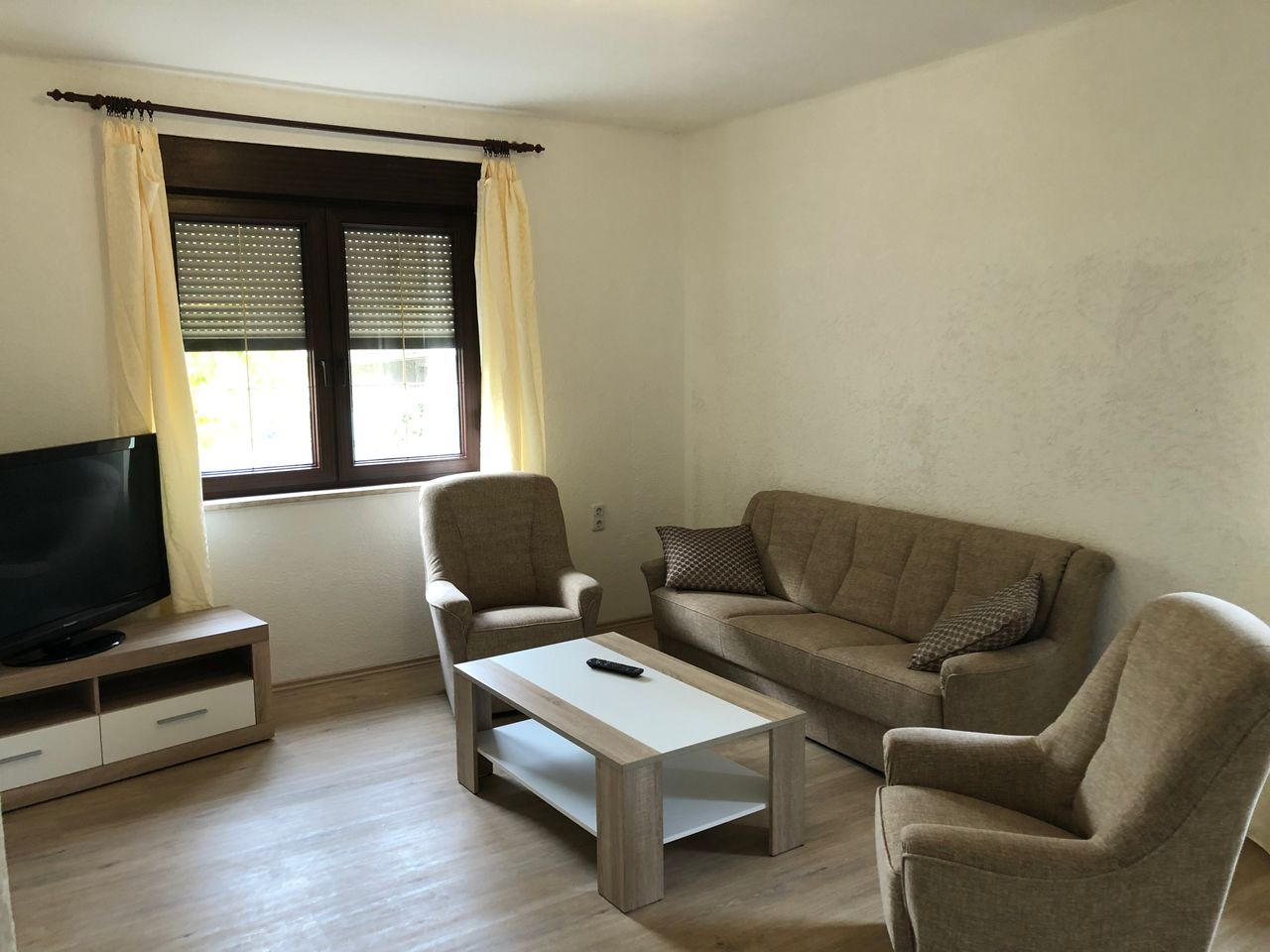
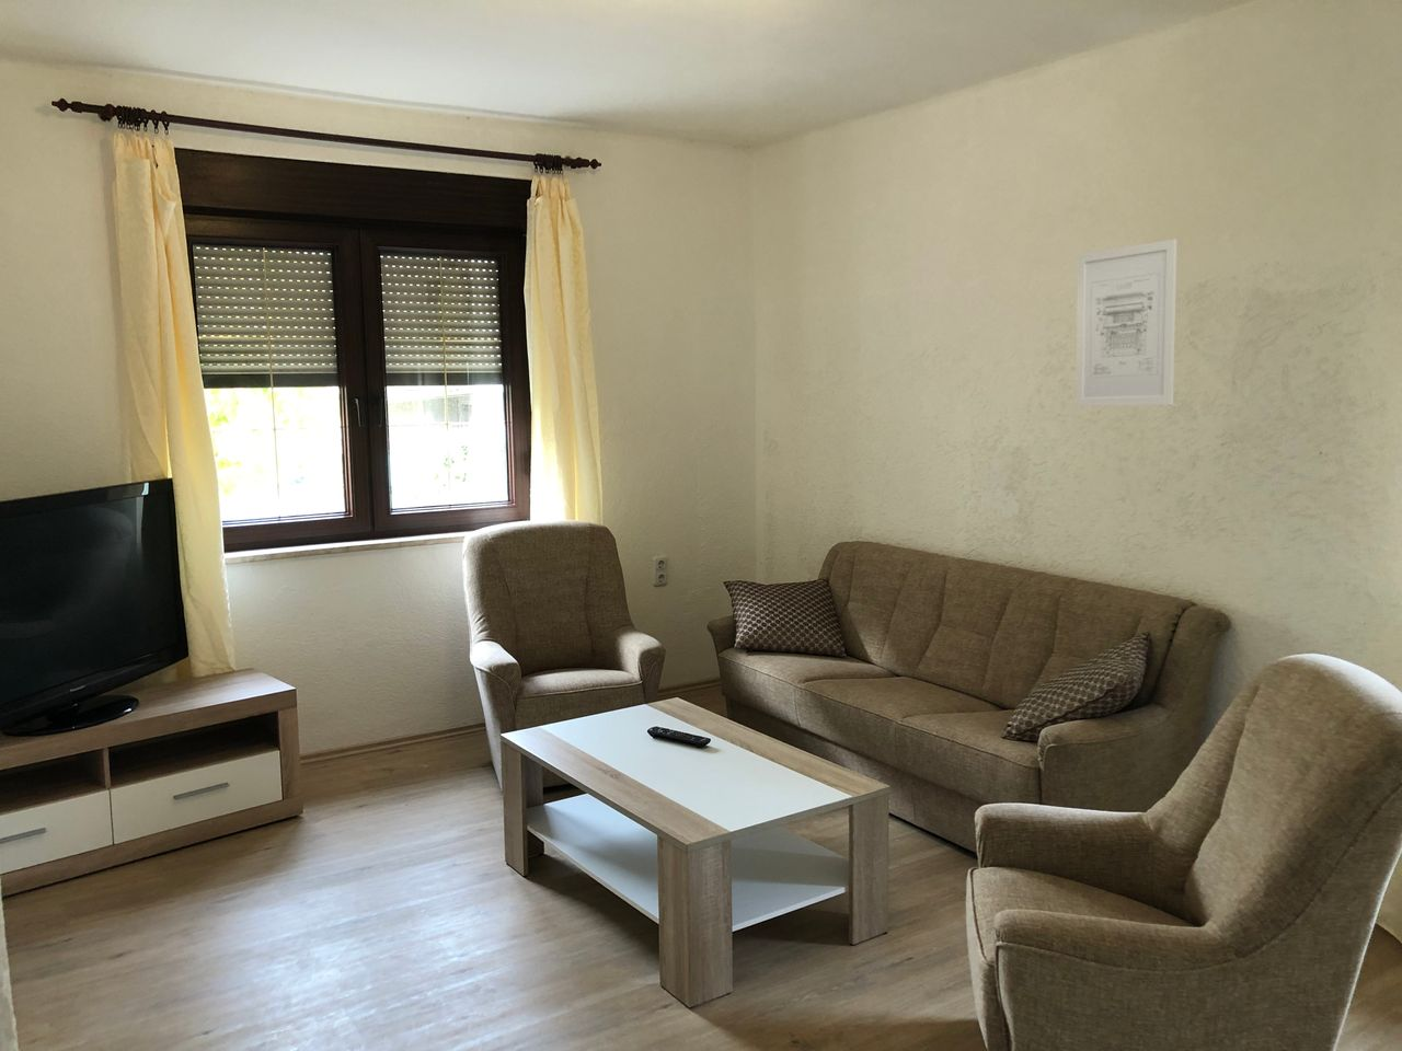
+ wall art (1123, 327)
